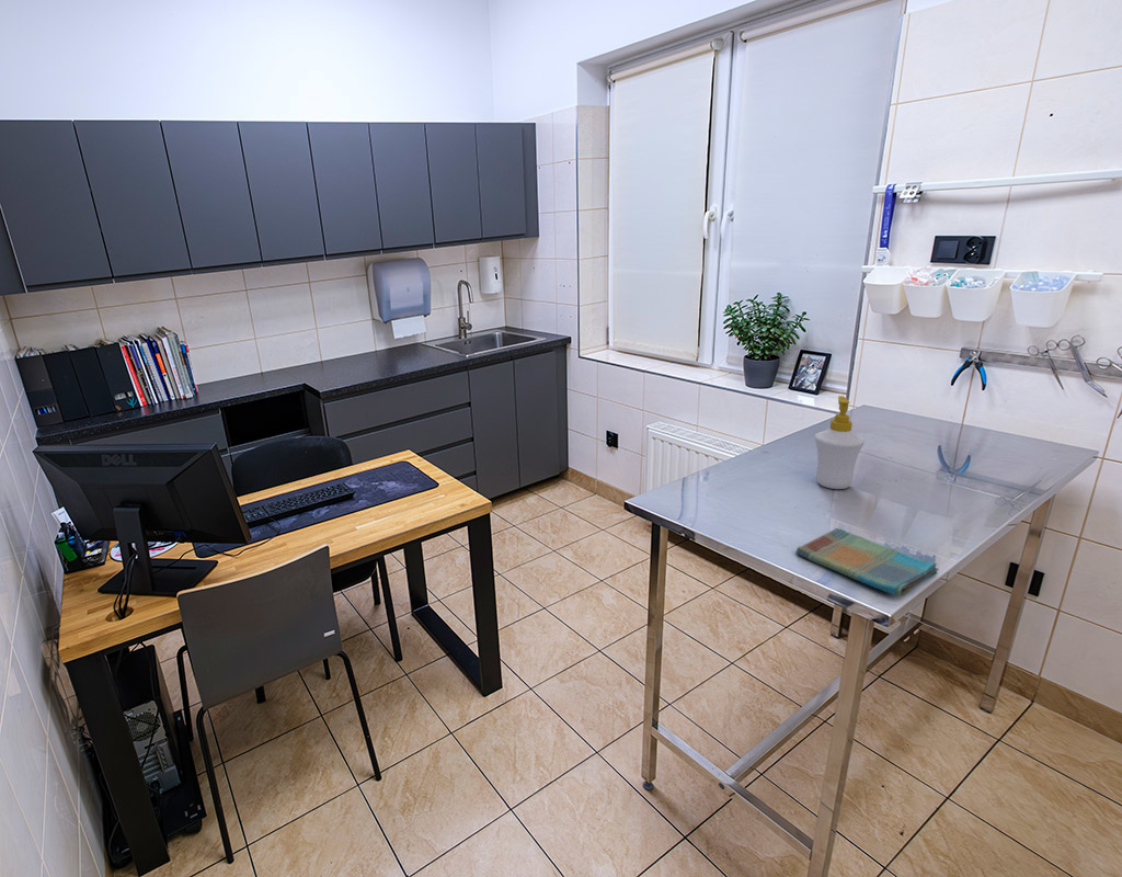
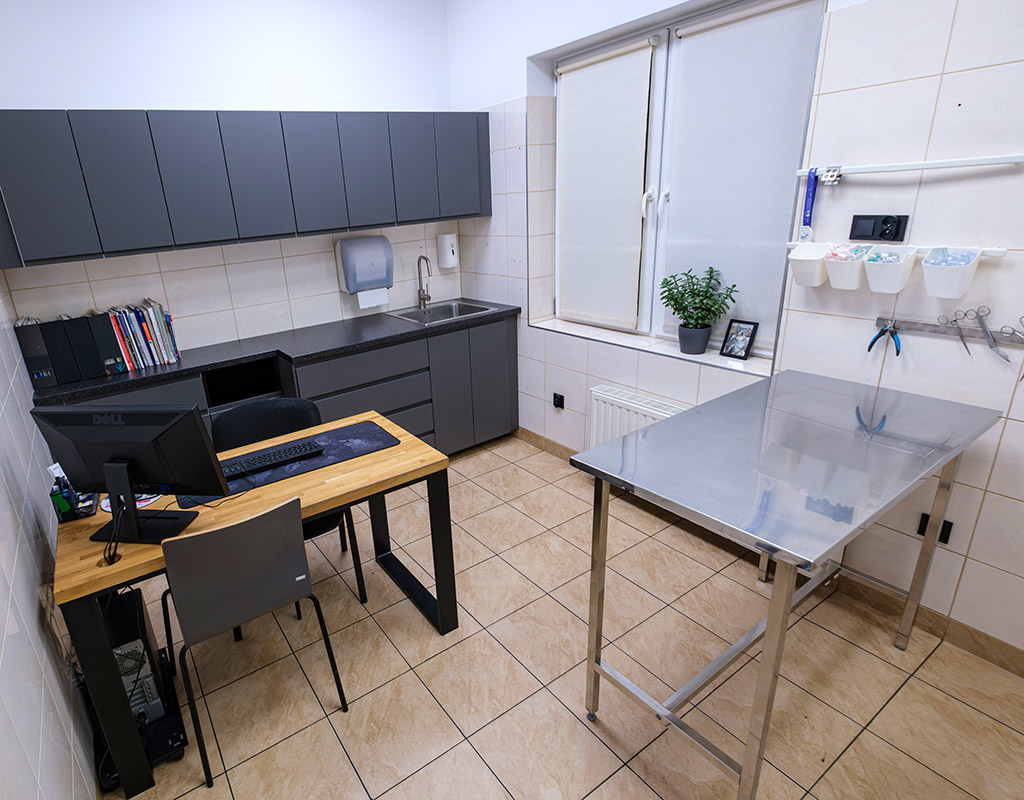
- dish towel (865, 558)
- soap bottle (838, 443)
